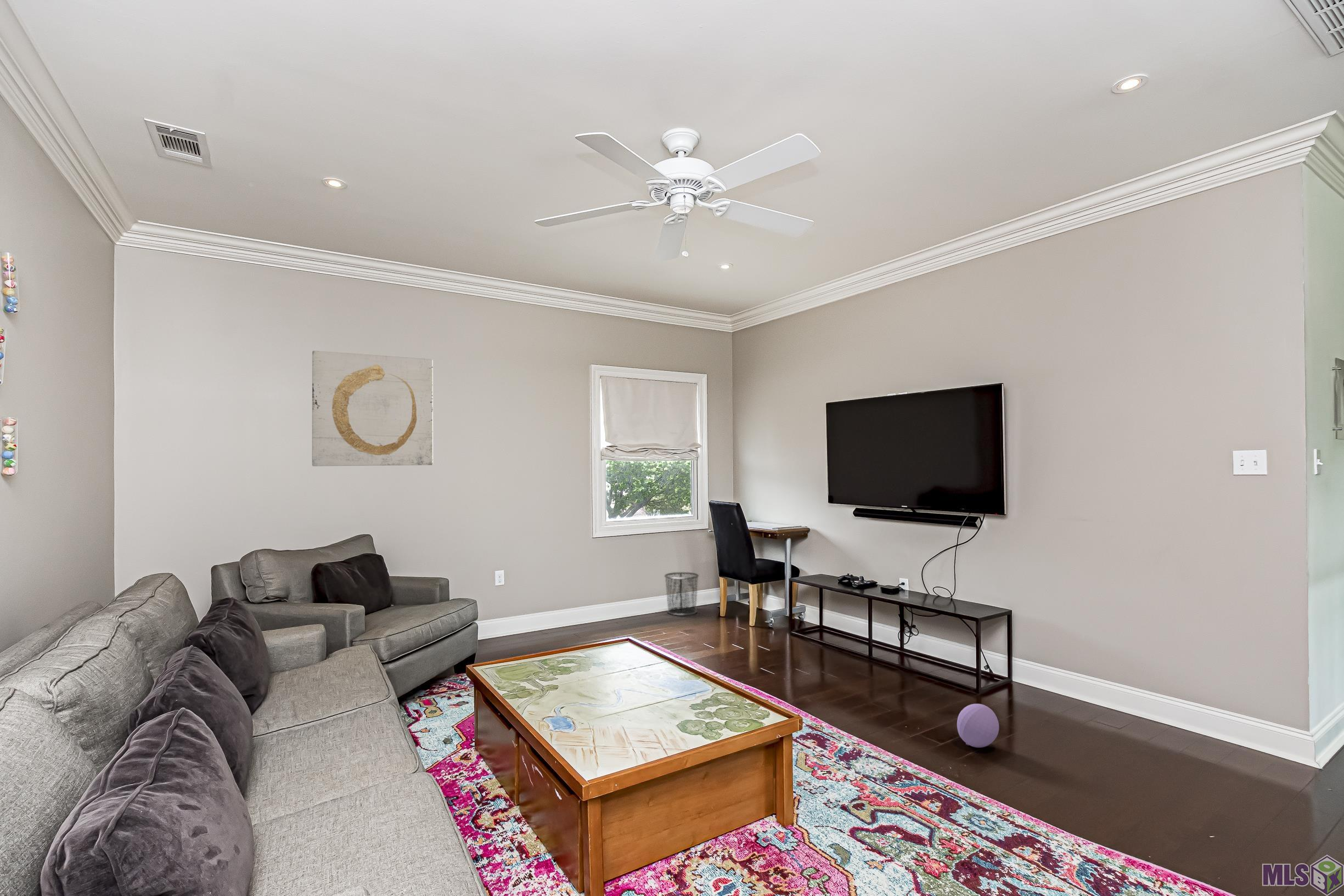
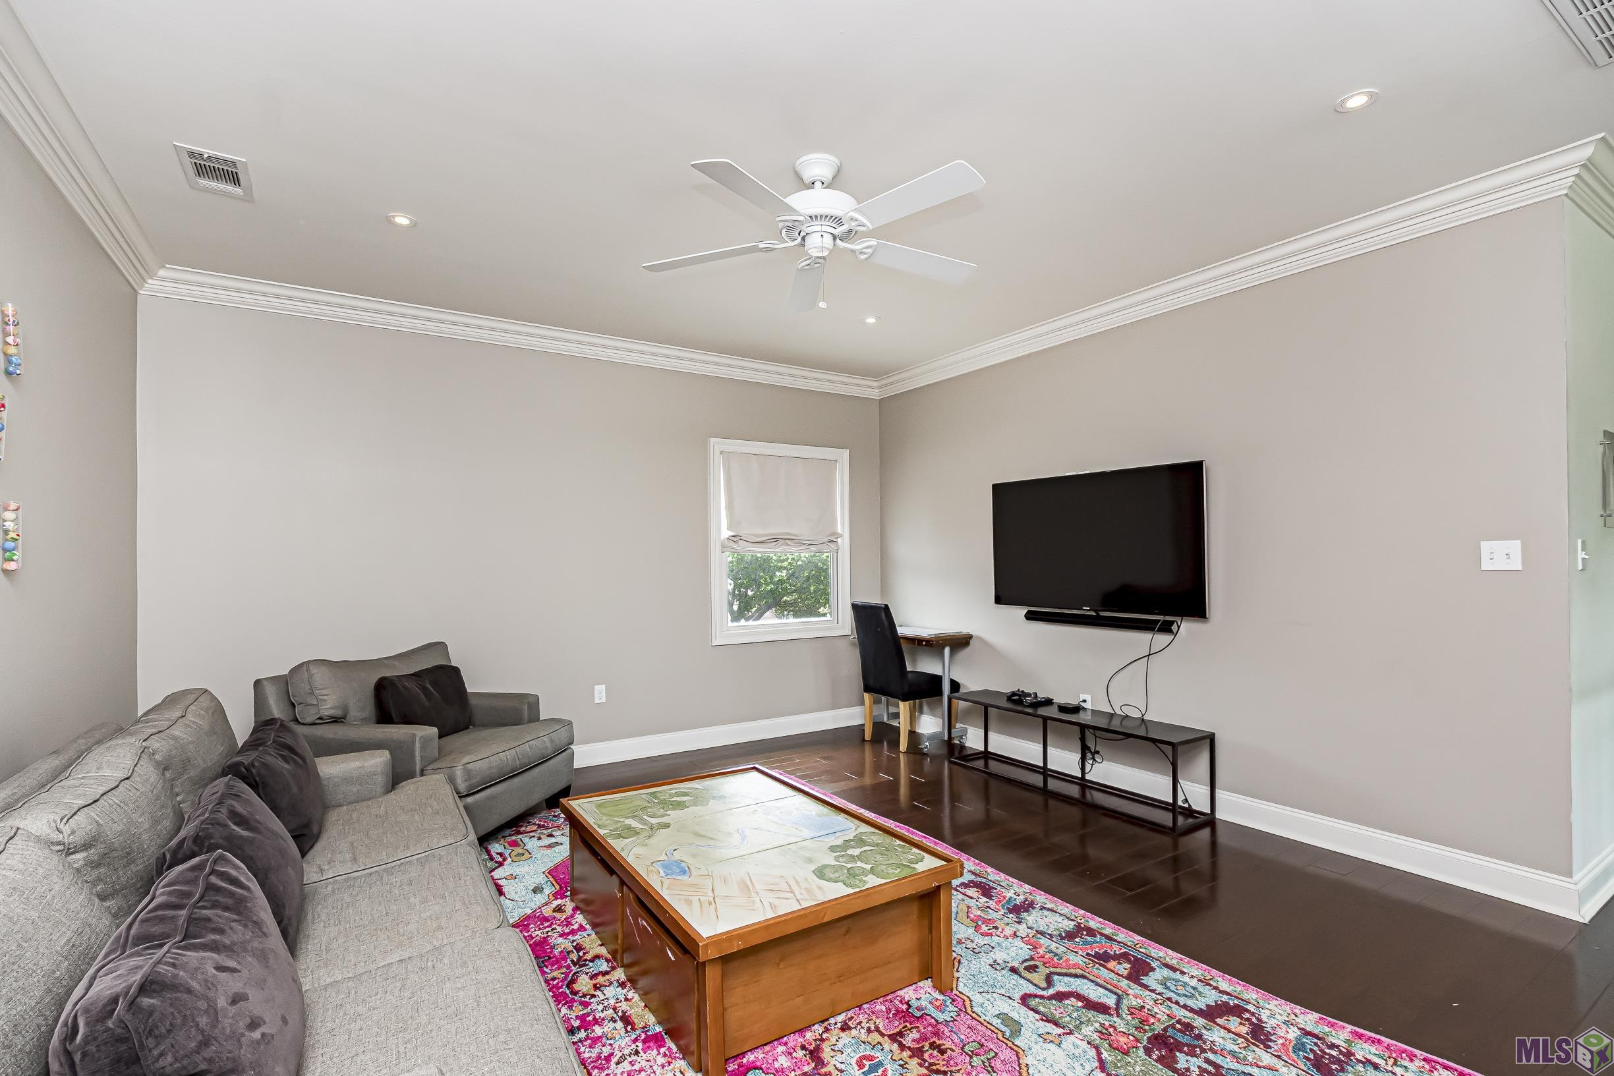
- wall art (375, 410)
- waste bin (682, 593)
- ball (977, 725)
